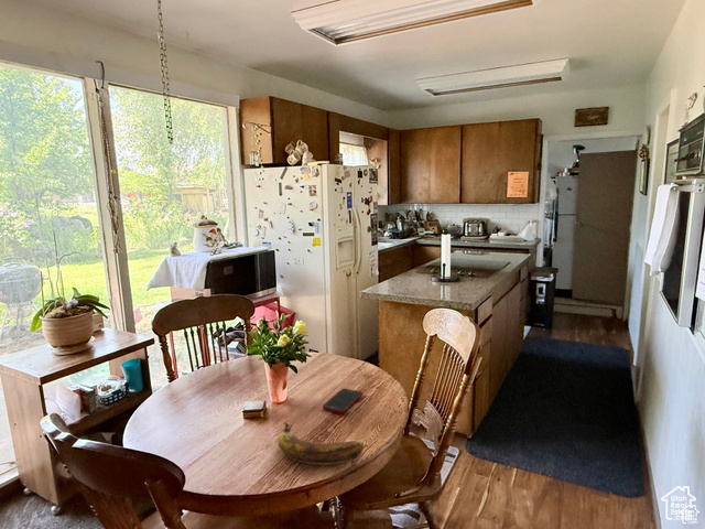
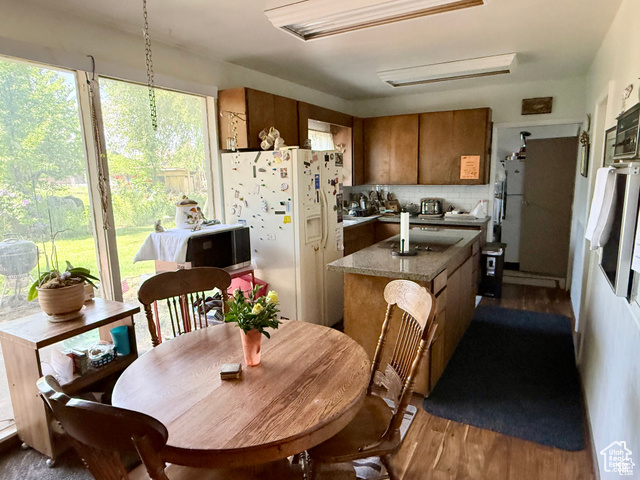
- banana (316, 443)
- cell phone (343, 400)
